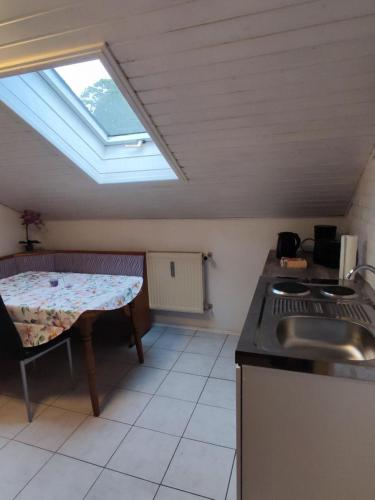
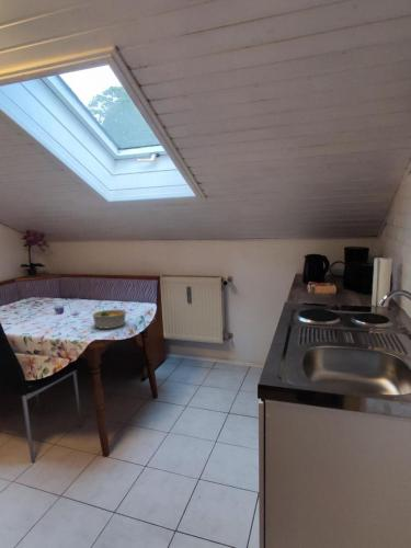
+ bowl (110, 318)
